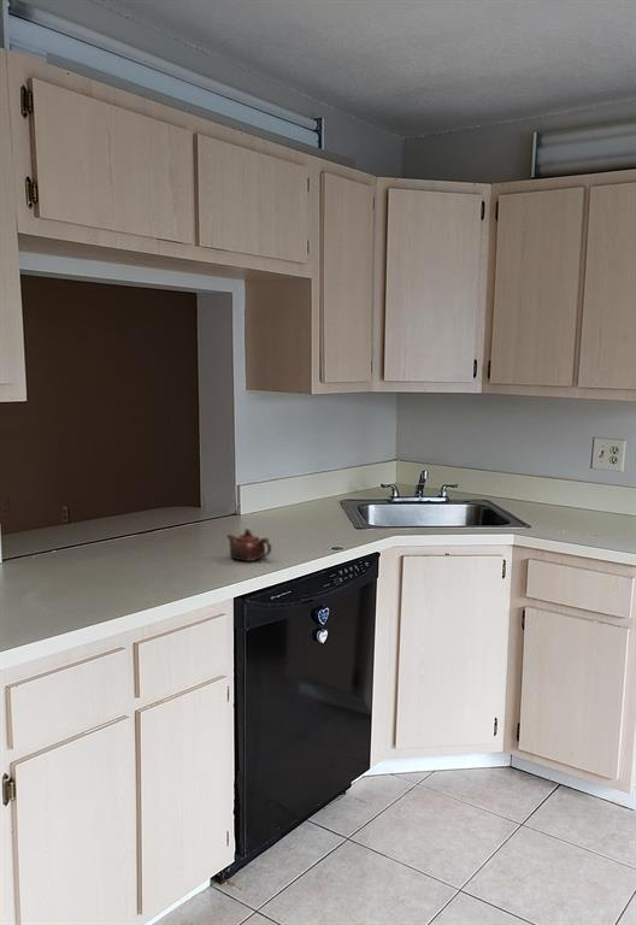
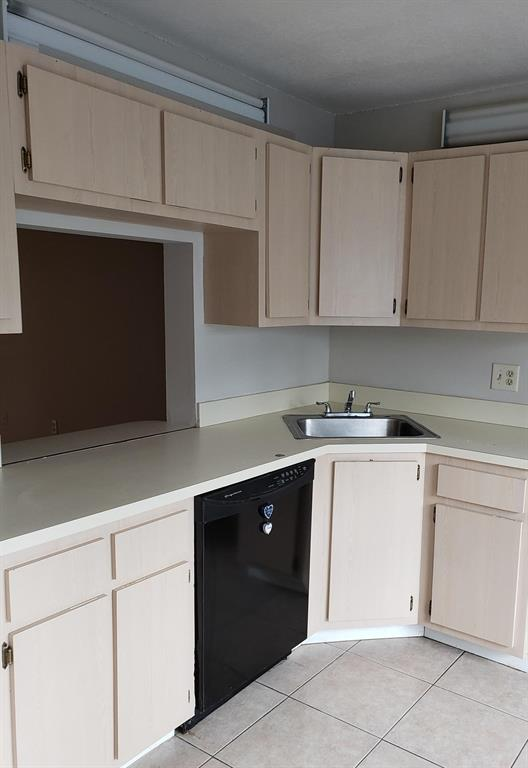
- teapot (248, 543)
